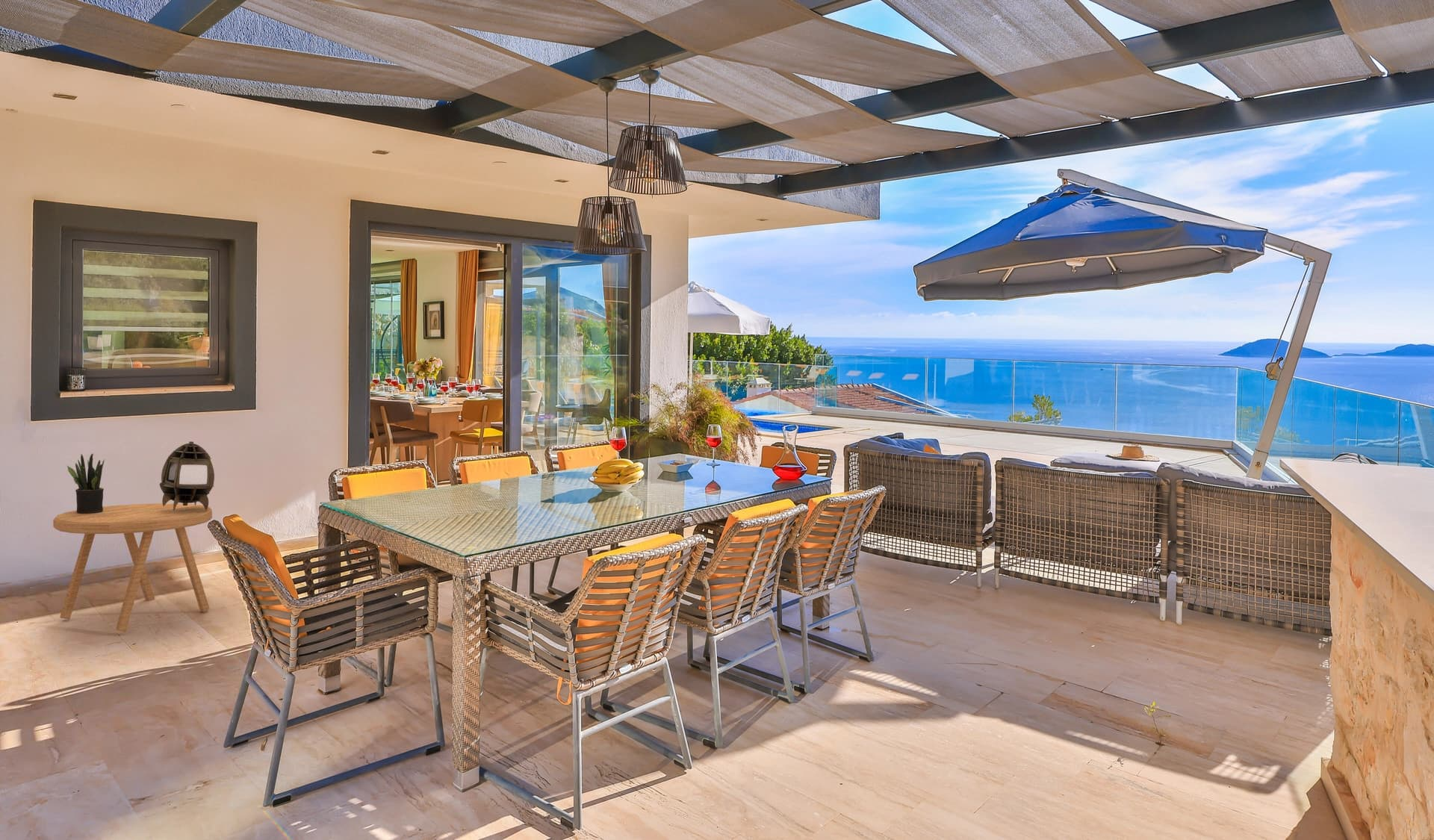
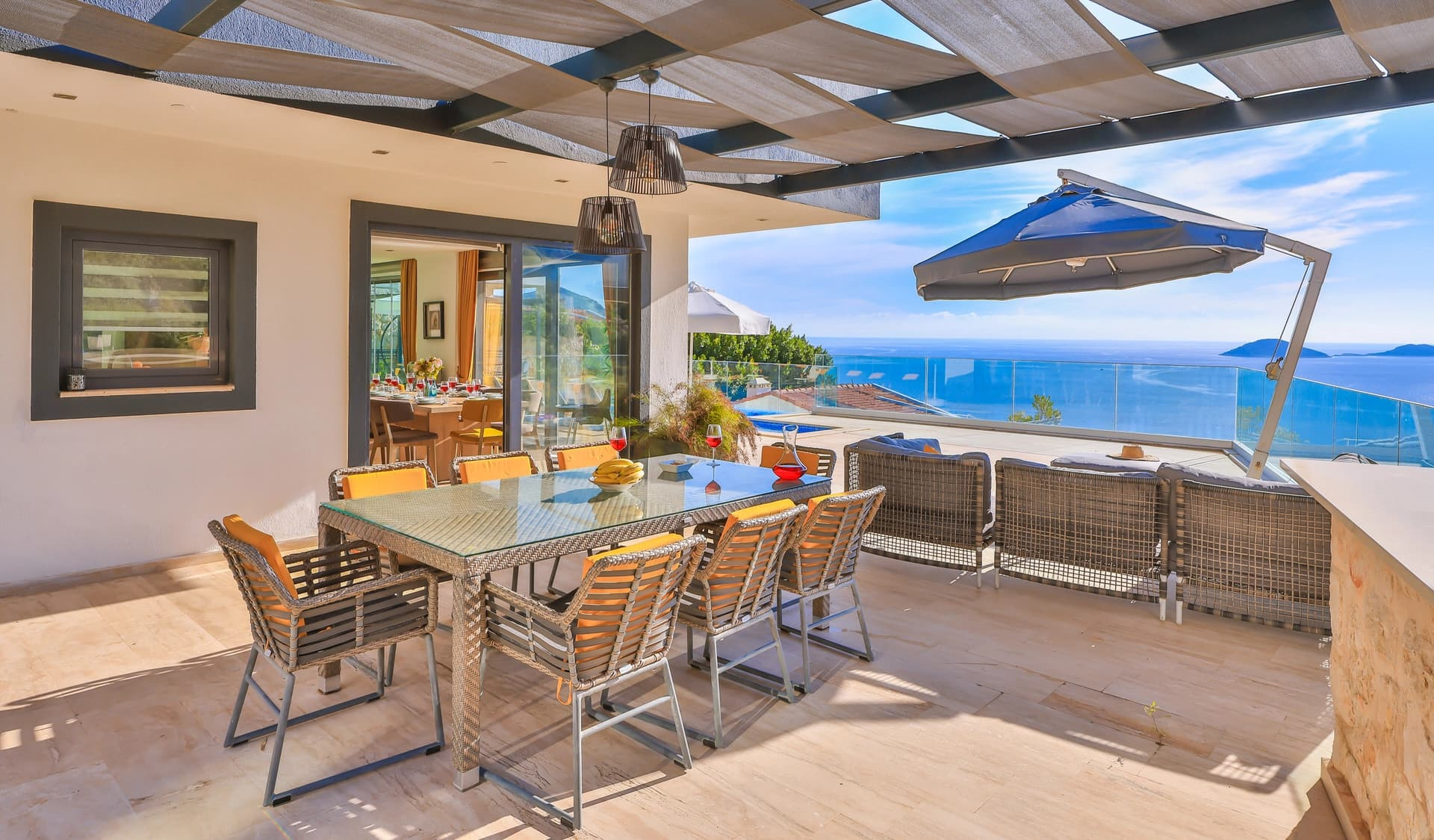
- potted plant (87, 482)
- side table (137, 563)
- lantern (184, 476)
